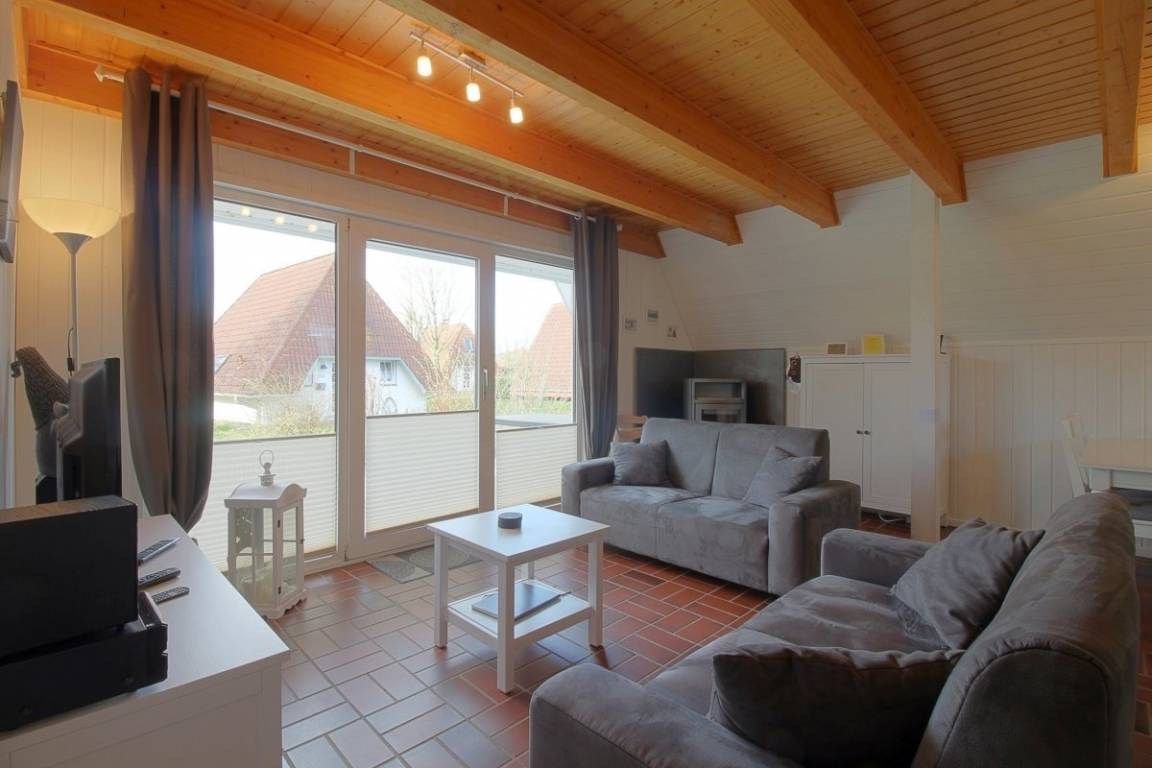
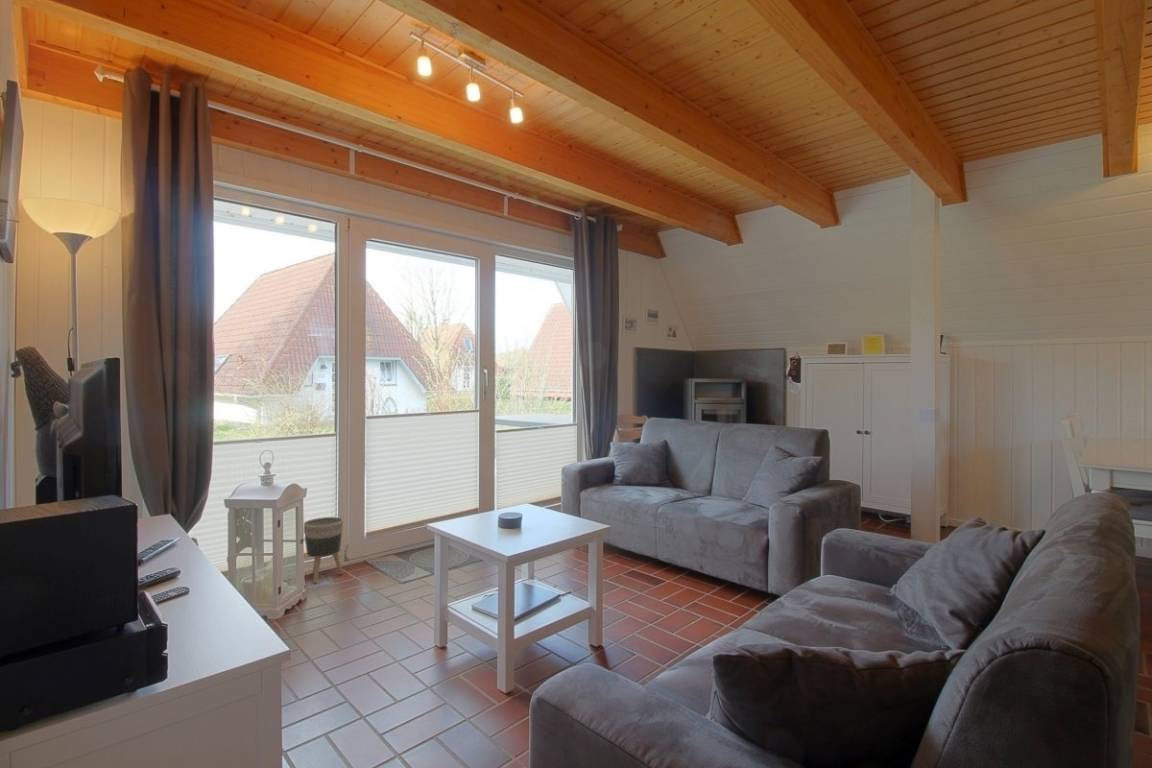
+ planter (323, 549)
